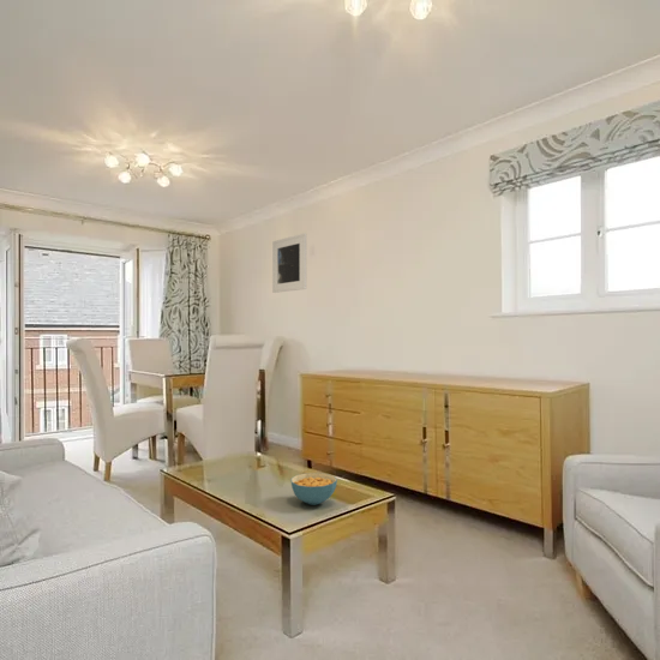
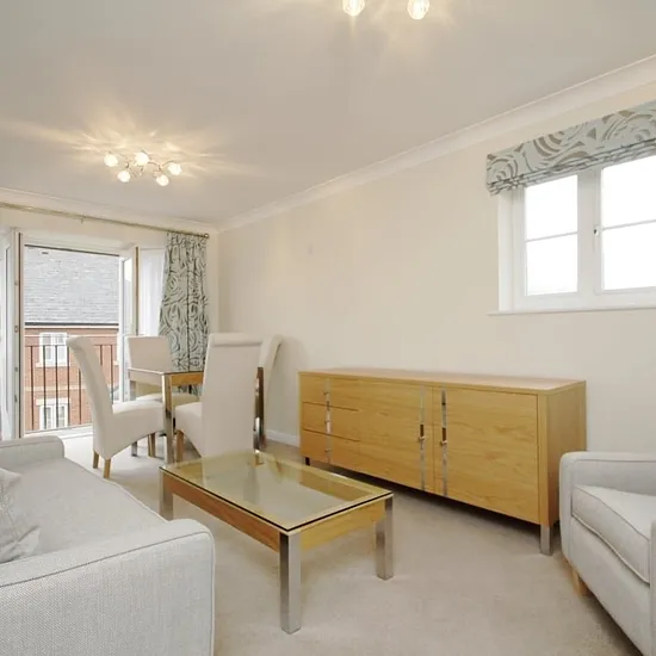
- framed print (288, 264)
- cereal bowl (313, 491)
